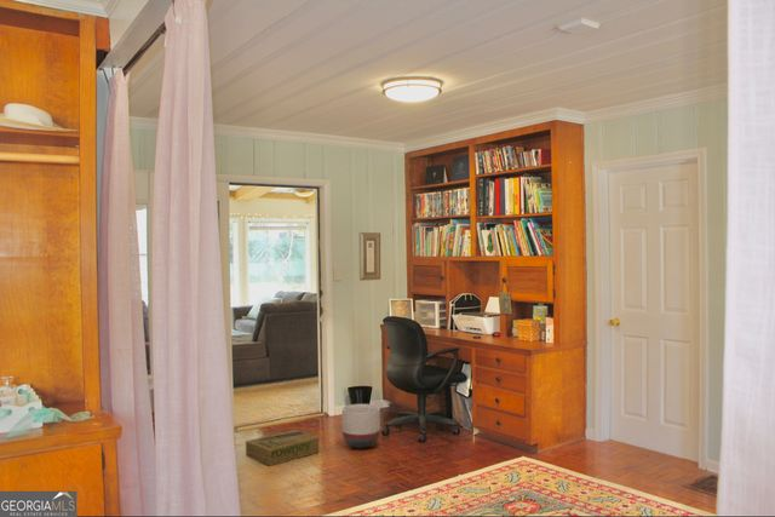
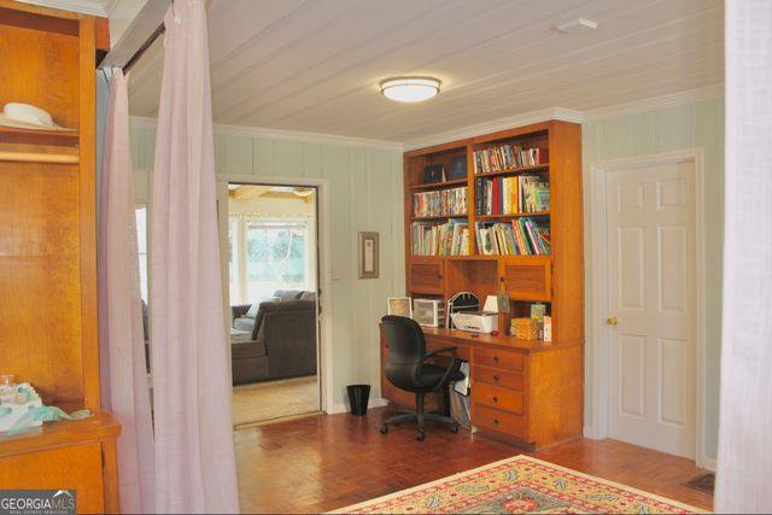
- cardboard box (282, 446)
- planter (361, 426)
